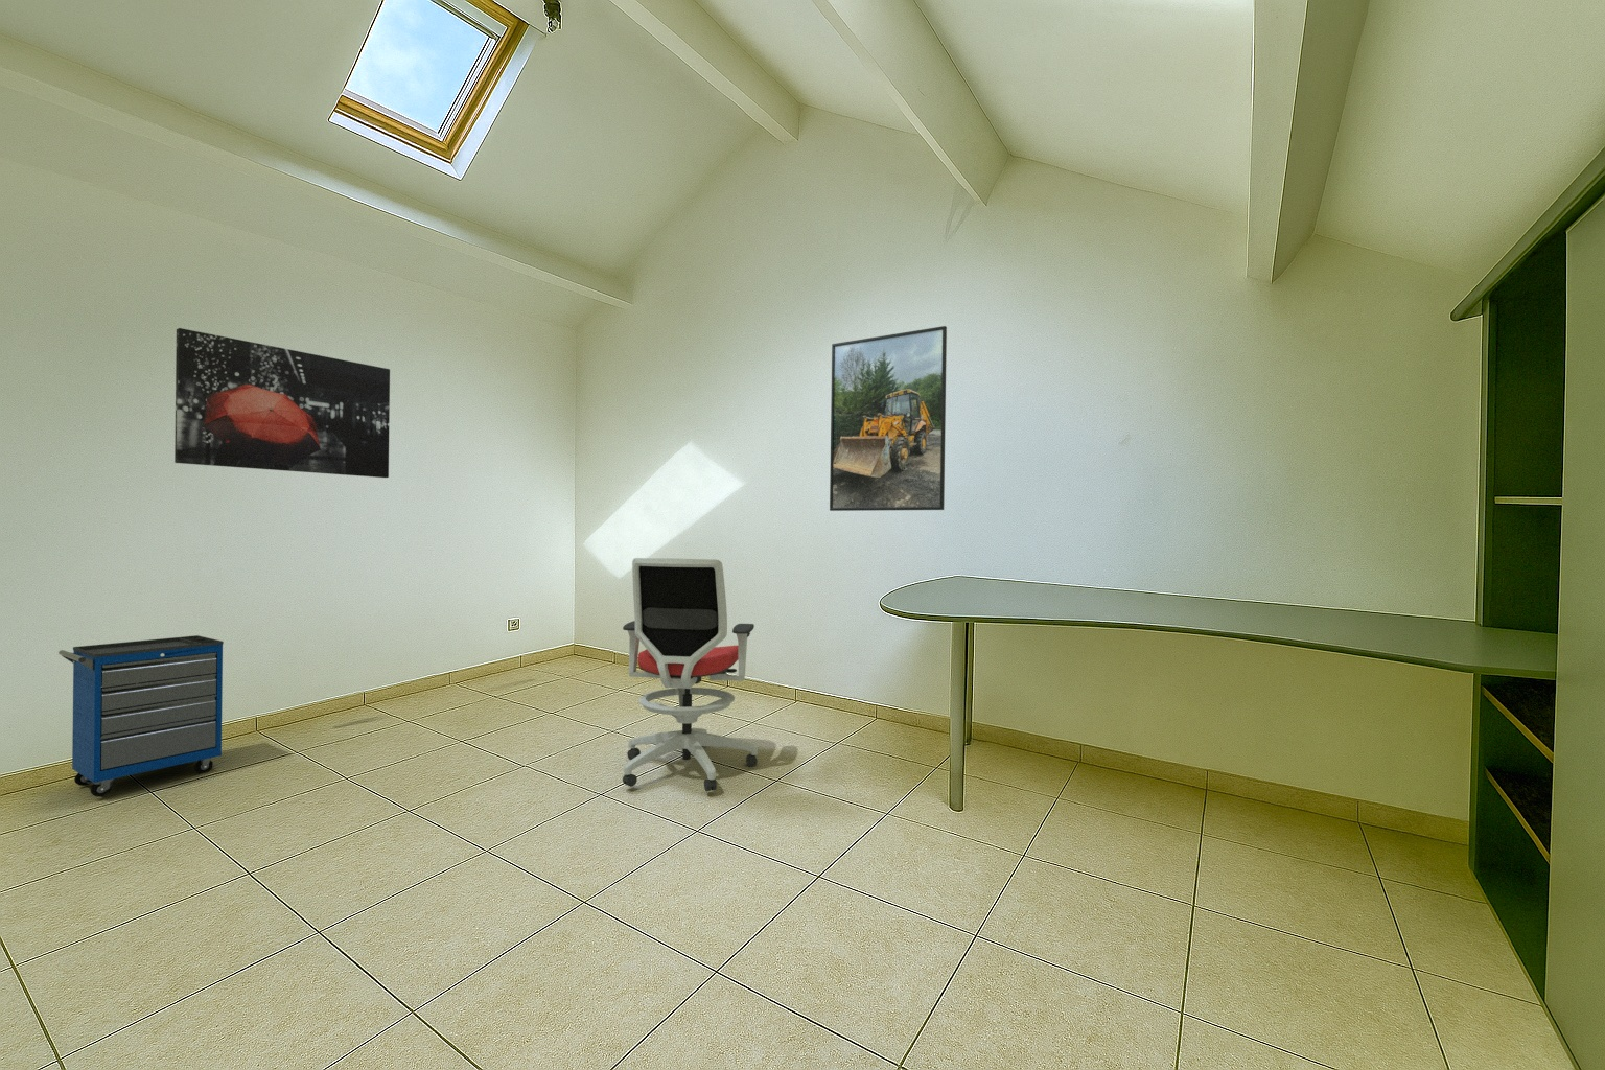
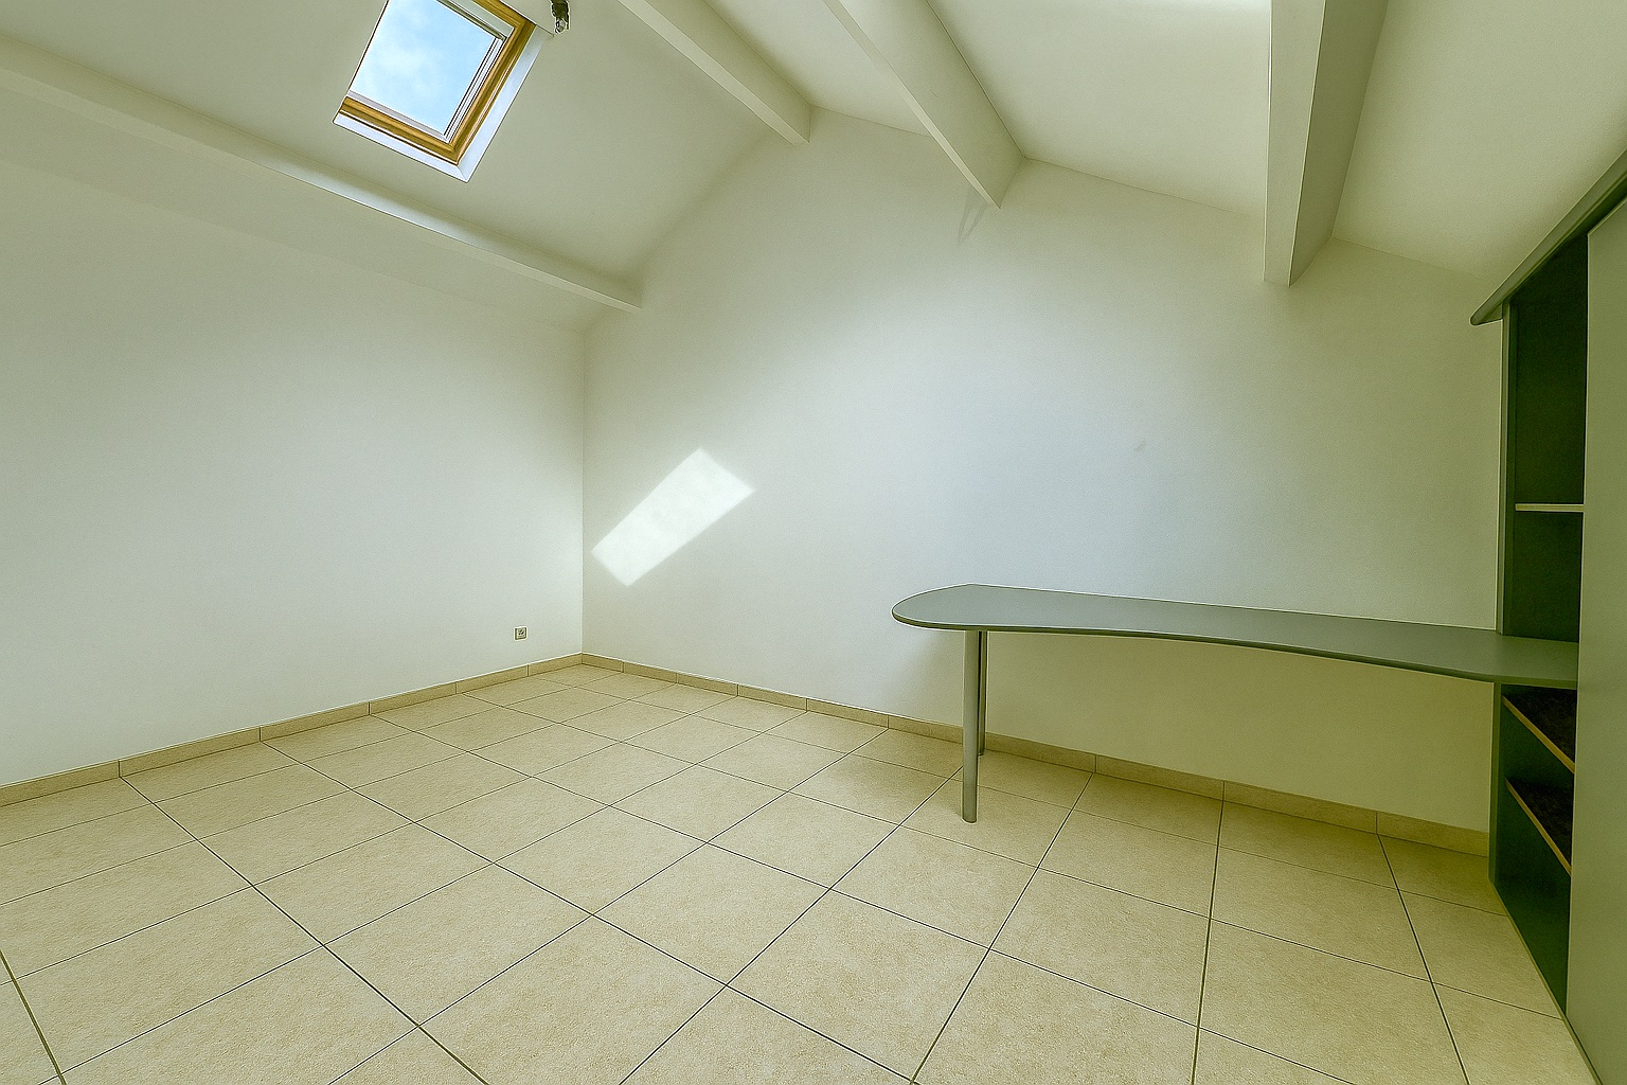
- cabinet (142, 712)
- office chair (689, 662)
- wall art (294, 411)
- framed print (885, 423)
